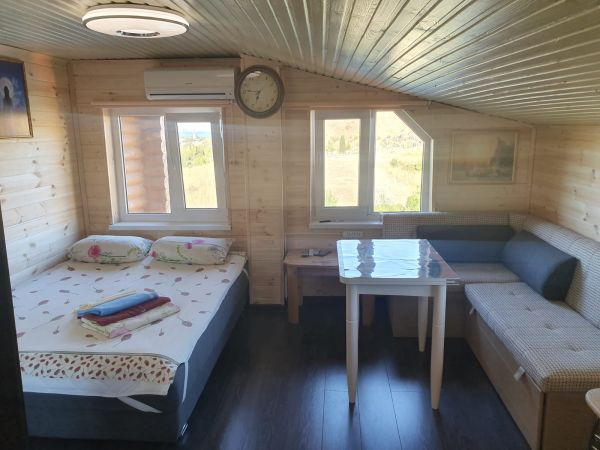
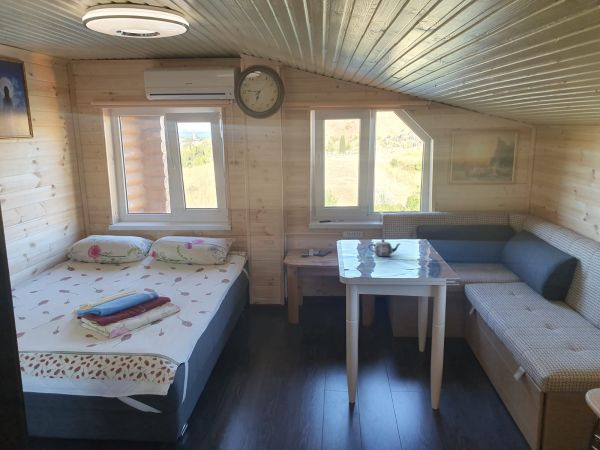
+ teapot (384, 247)
